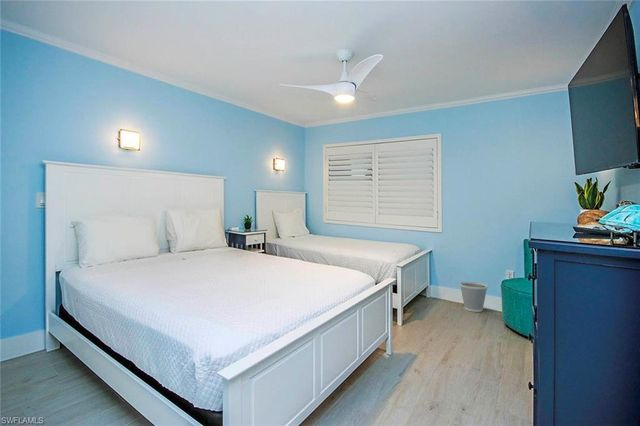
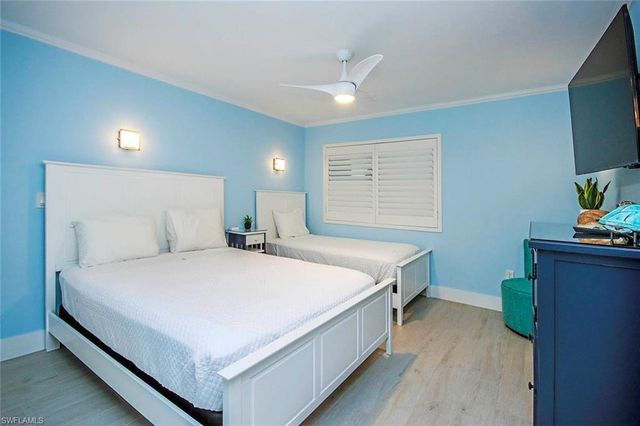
- wastebasket (473, 296)
